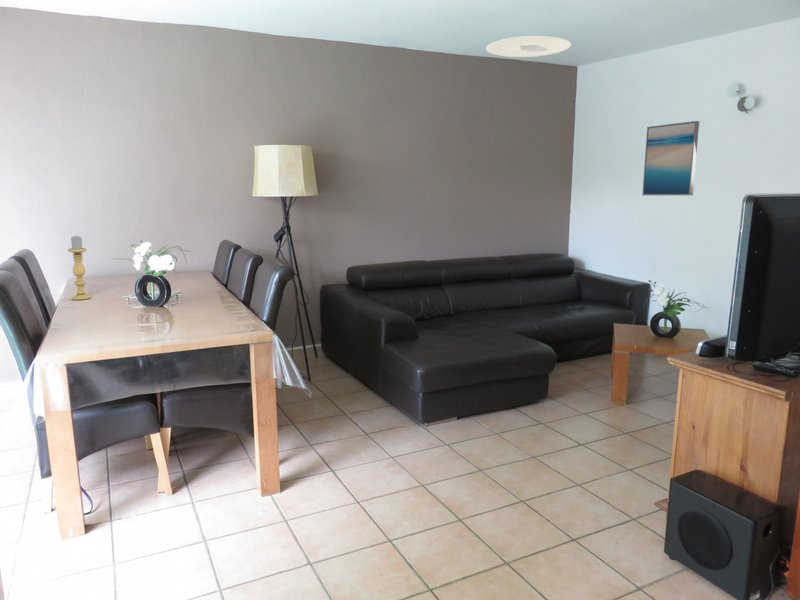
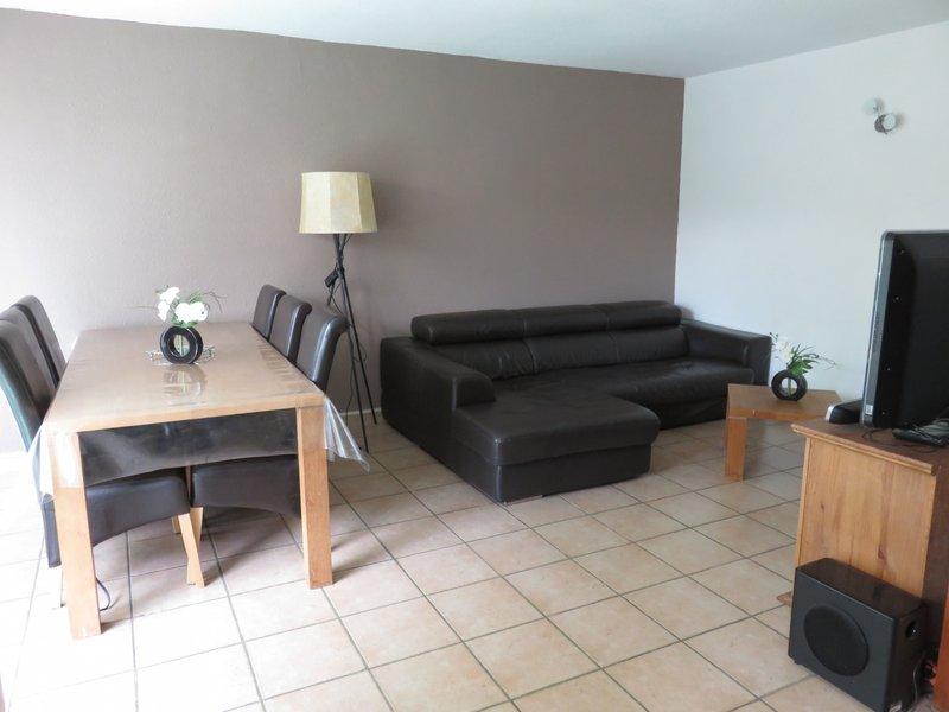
- wall art (669, 160)
- ceiling light (528, 42)
- candle holder (78, 266)
